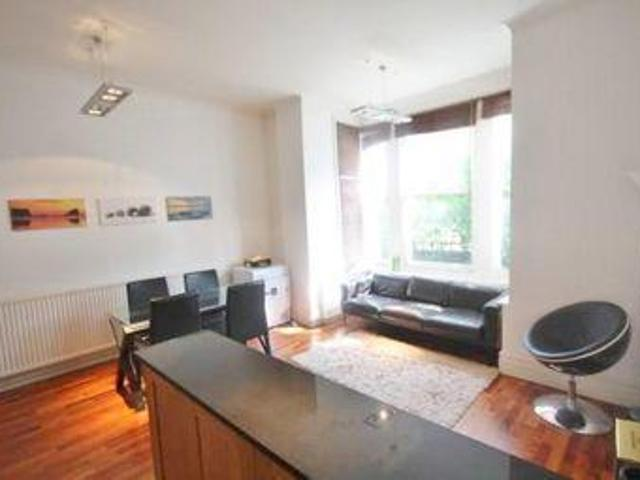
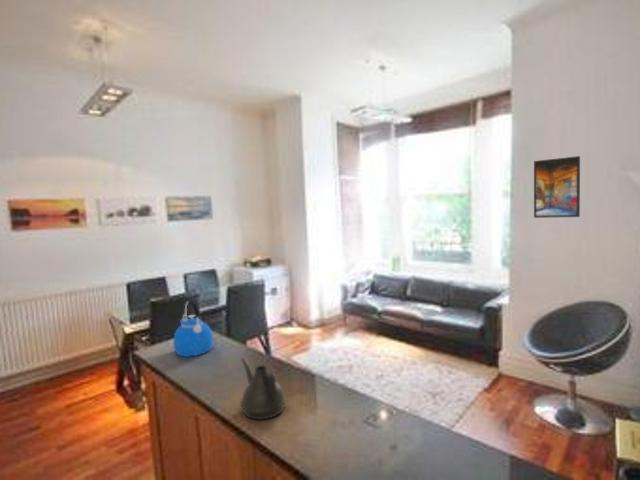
+ teapot (259, 384)
+ kettle (190, 324)
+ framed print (556, 188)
